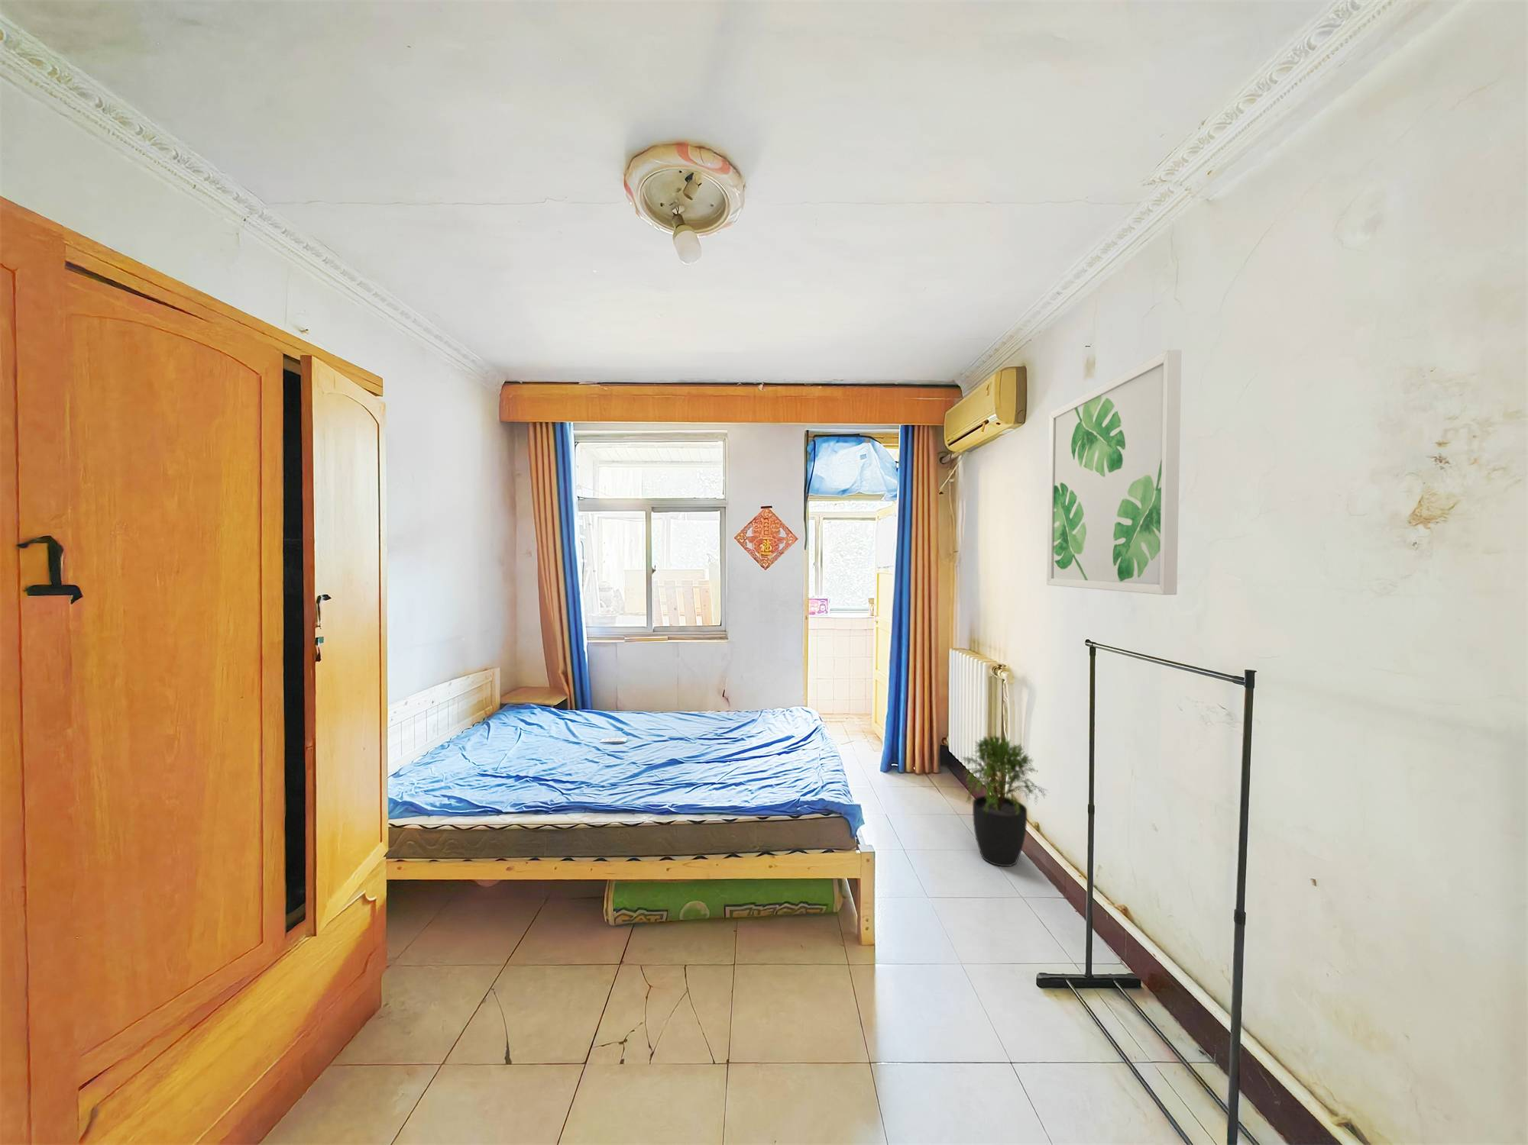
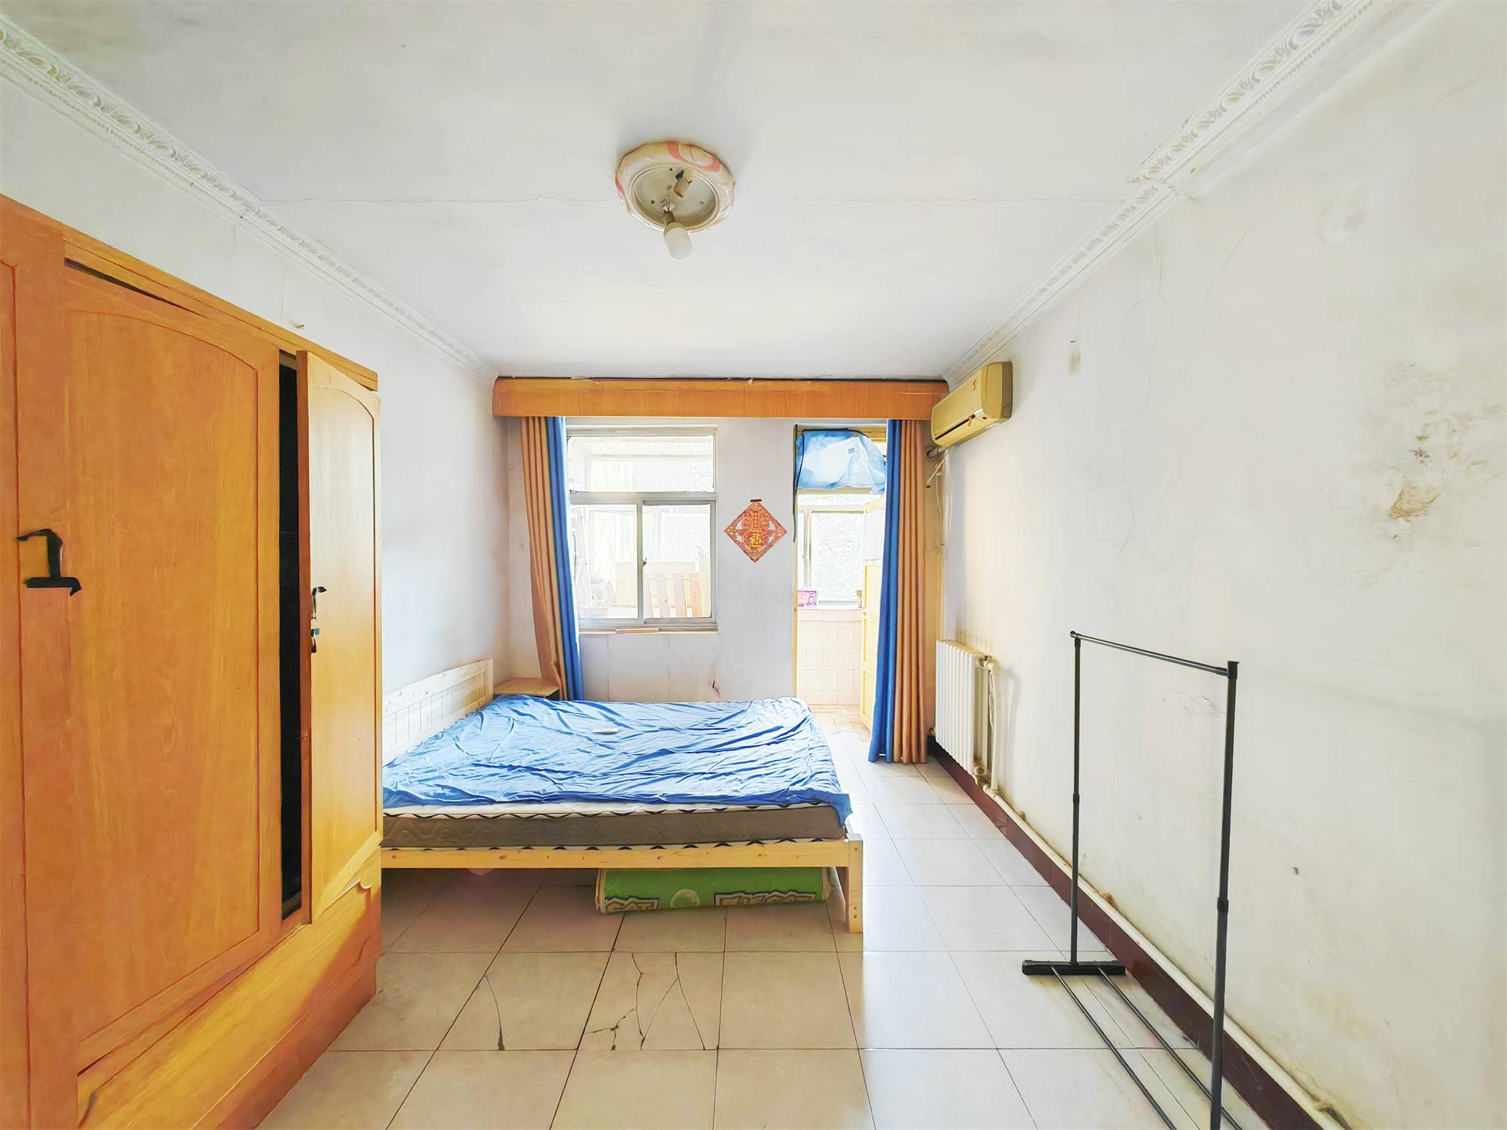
- wall art (1102, 488)
- potted plant (1000, 793)
